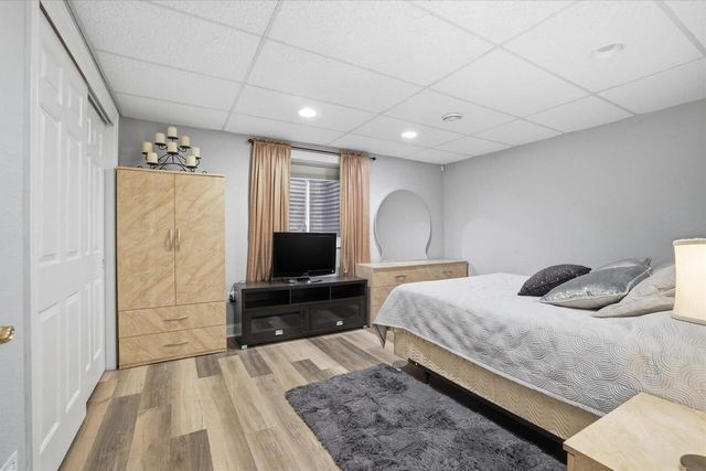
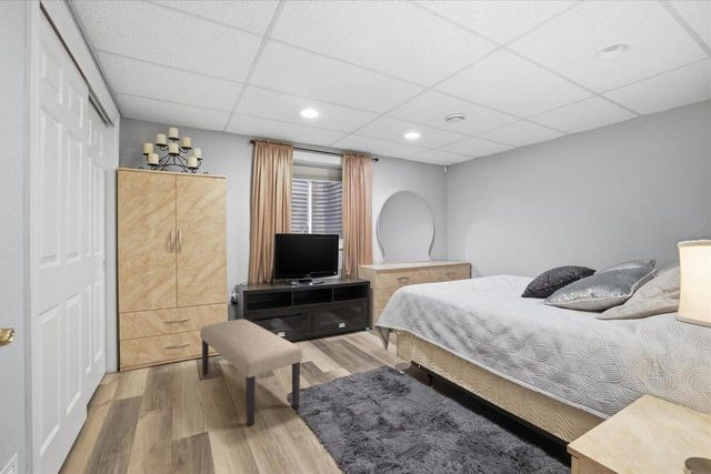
+ bench (246, 361)
